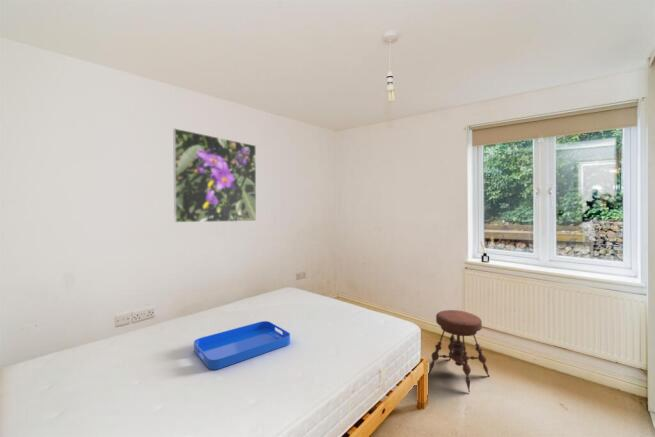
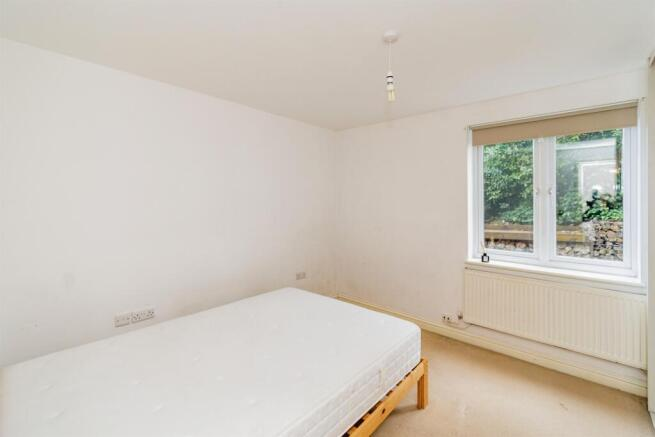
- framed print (219, 179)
- stool (458, 344)
- serving tray (243, 341)
